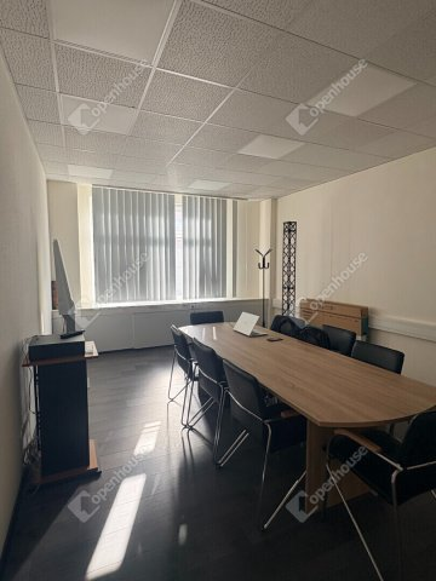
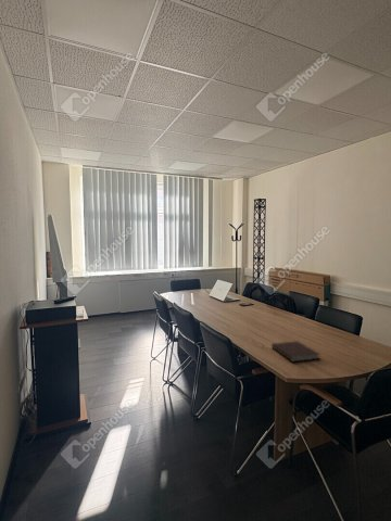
+ notebook (294, 351)
